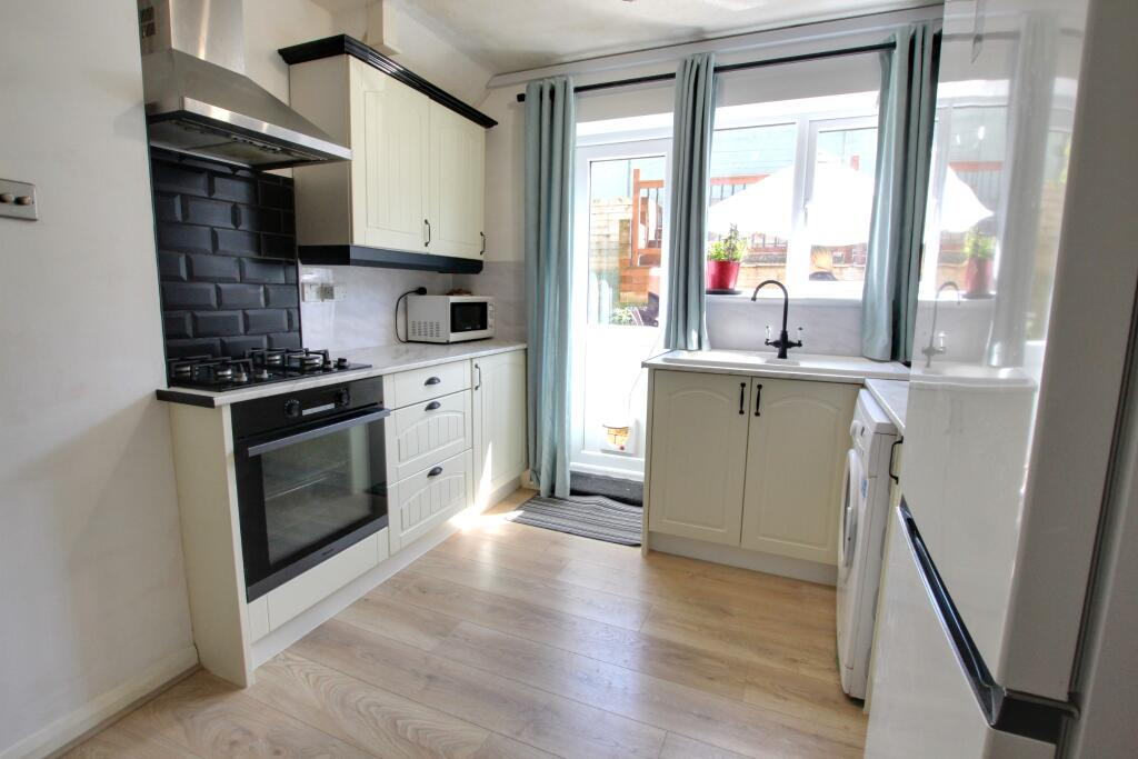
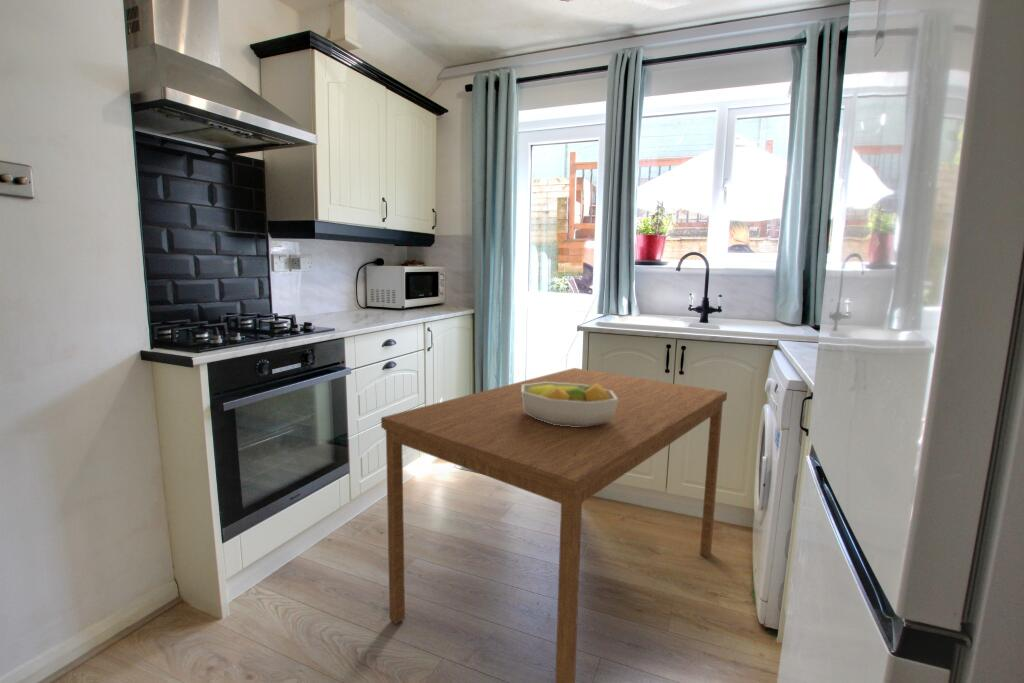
+ dining table (571, 495)
+ fruit bowl (566, 398)
